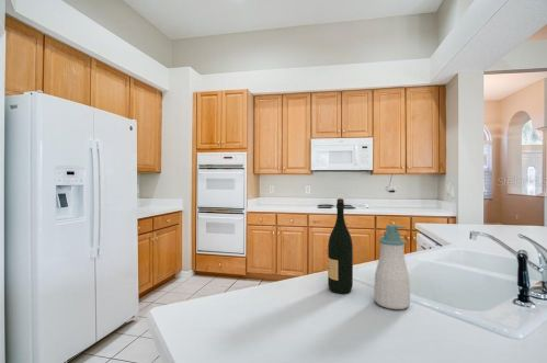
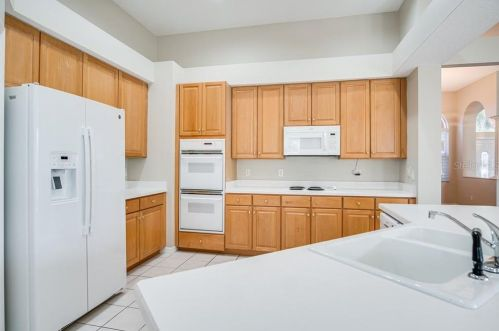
- wine bottle (340, 243)
- soap bottle (391, 264)
